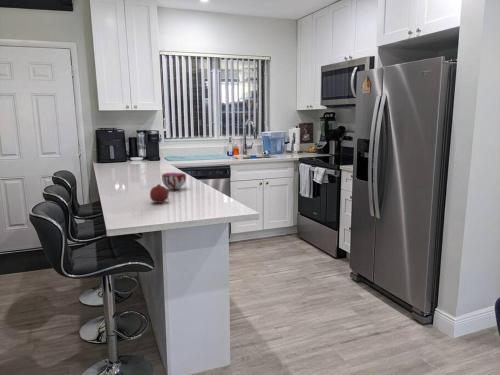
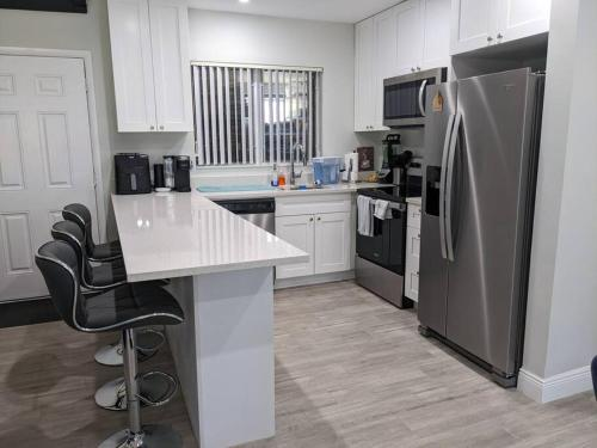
- fruit (159, 193)
- decorative bowl (174, 181)
